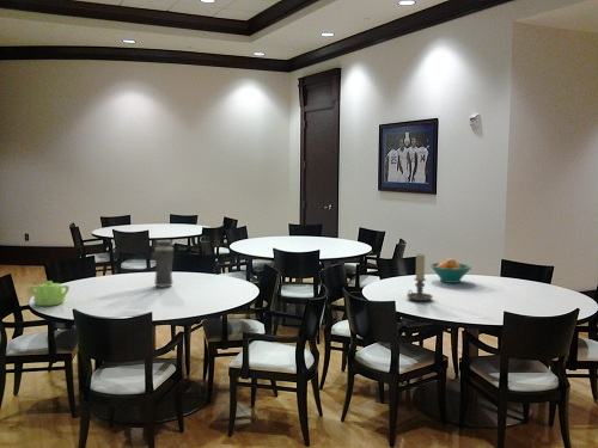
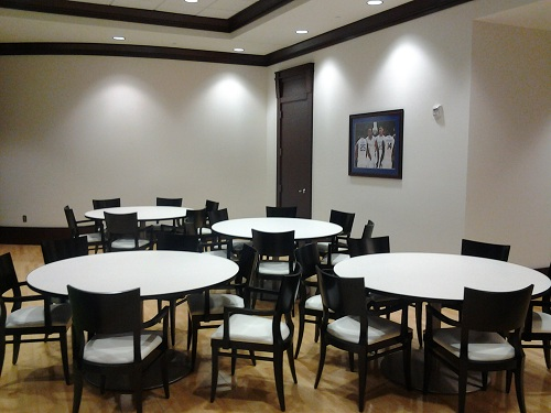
- fruit bowl (450, 270)
- vase (164, 263)
- candle holder (417, 276)
- teapot (48, 293)
